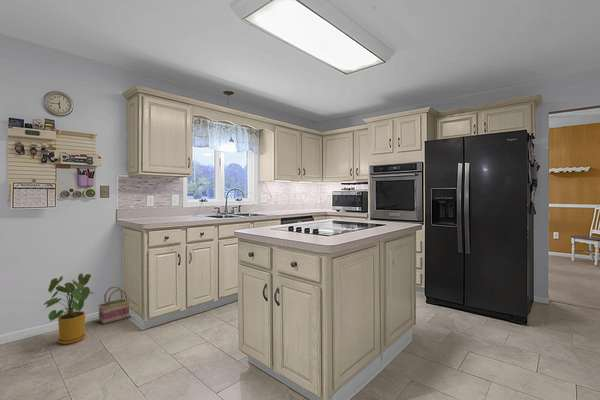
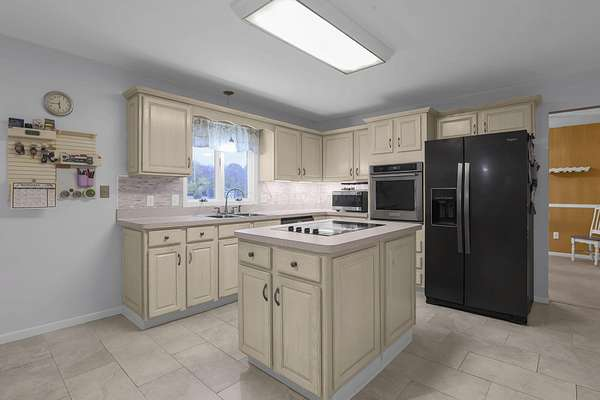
- house plant (69, 309)
- basket (116, 303)
